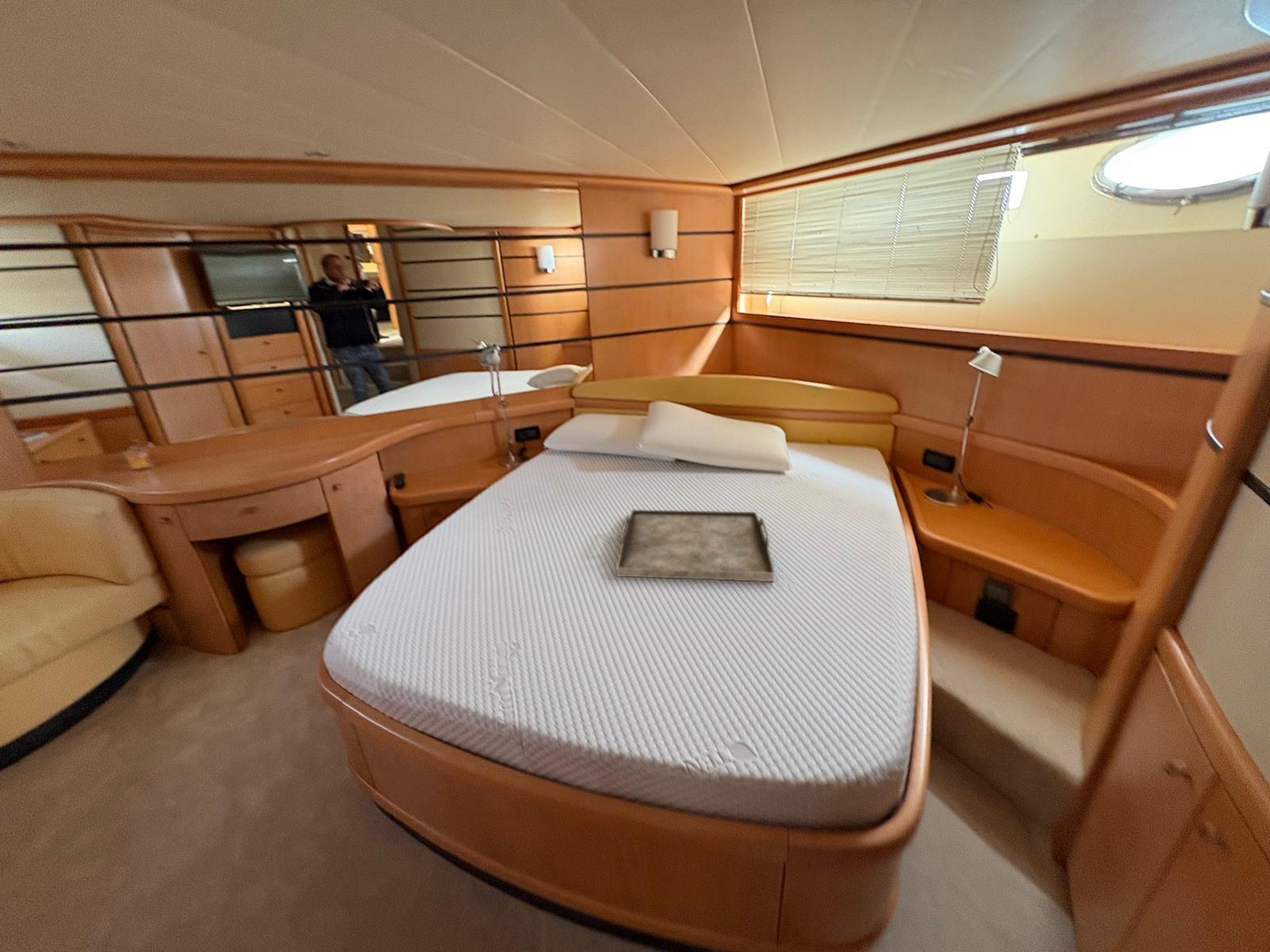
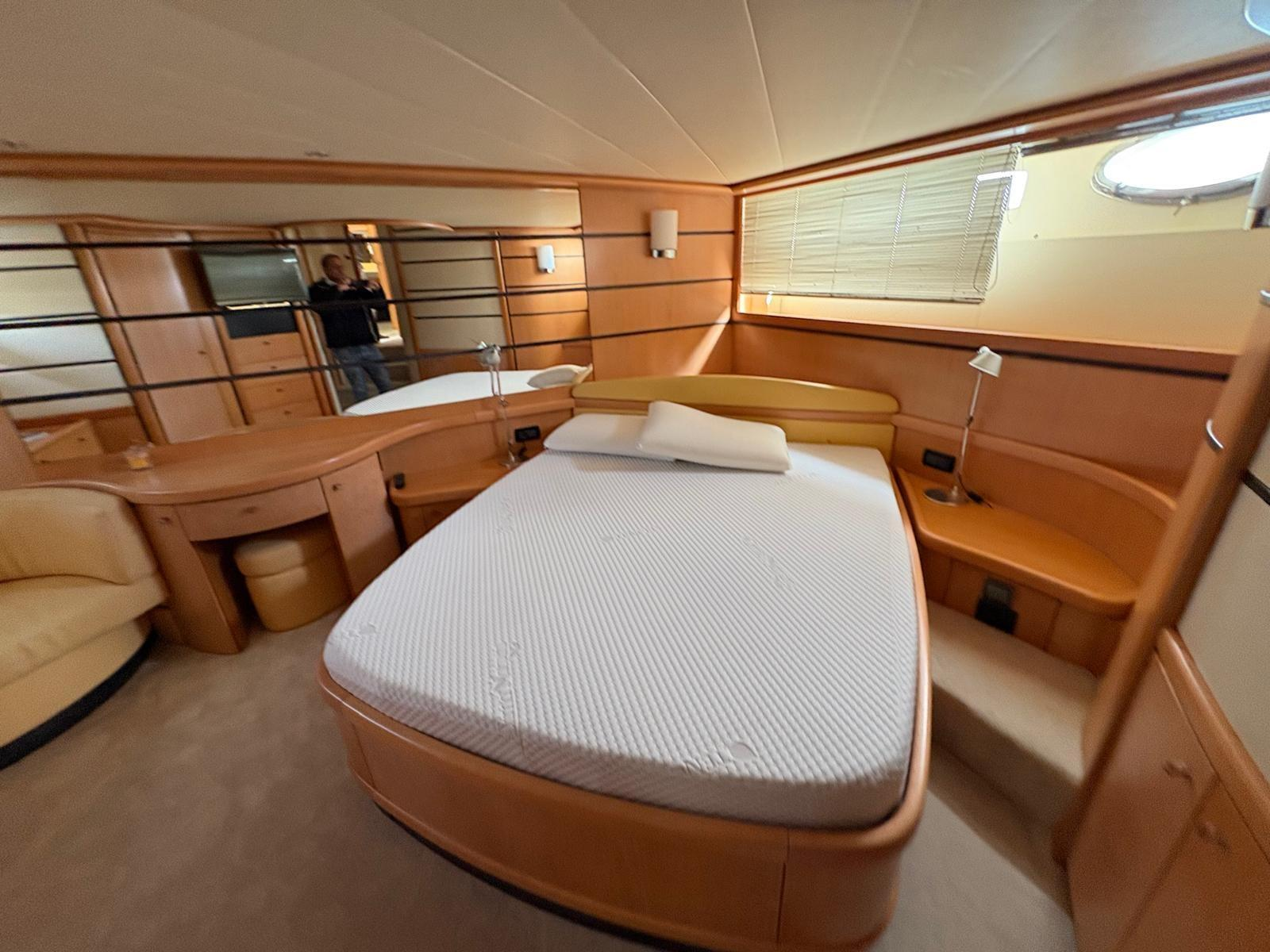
- serving tray (693, 534)
